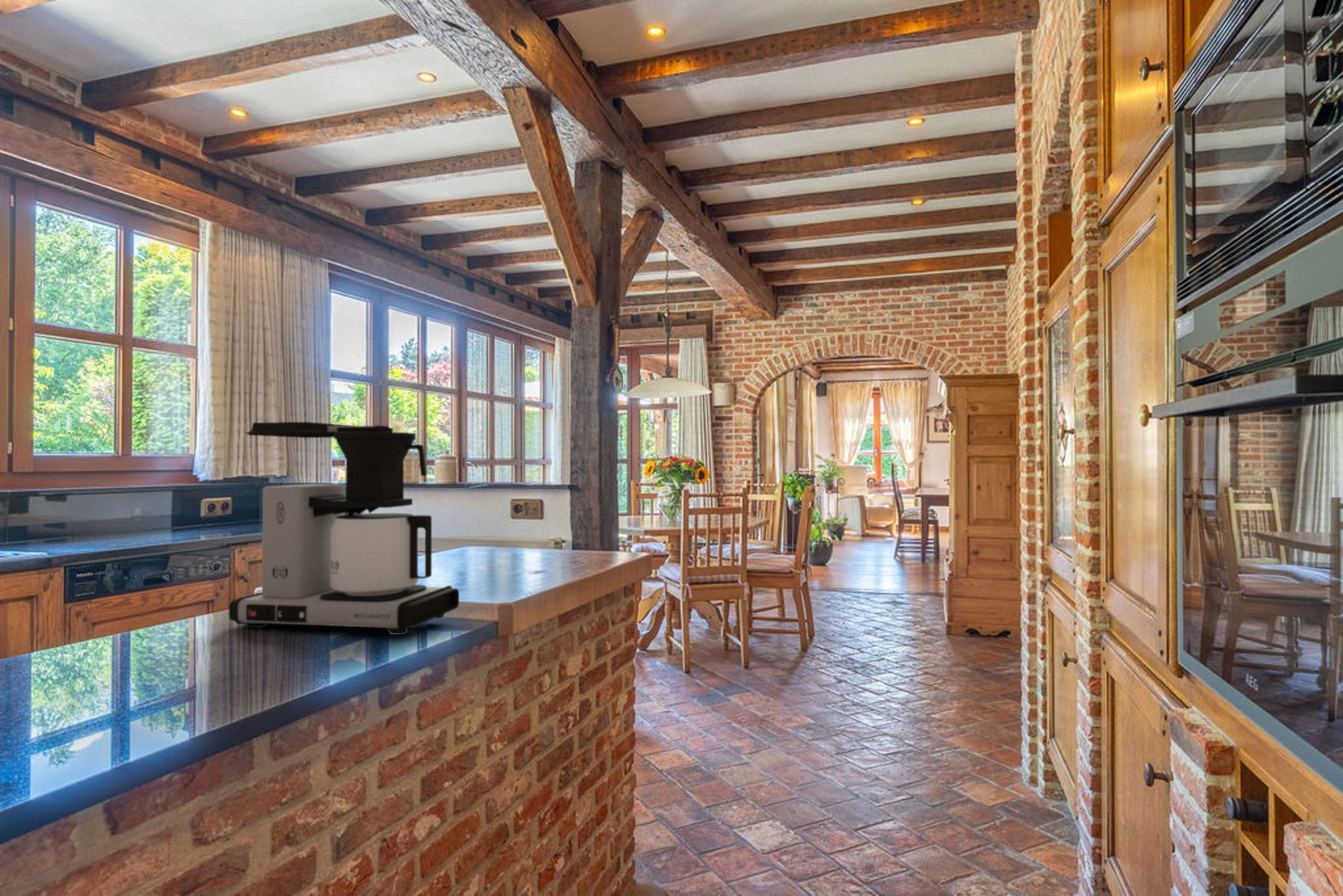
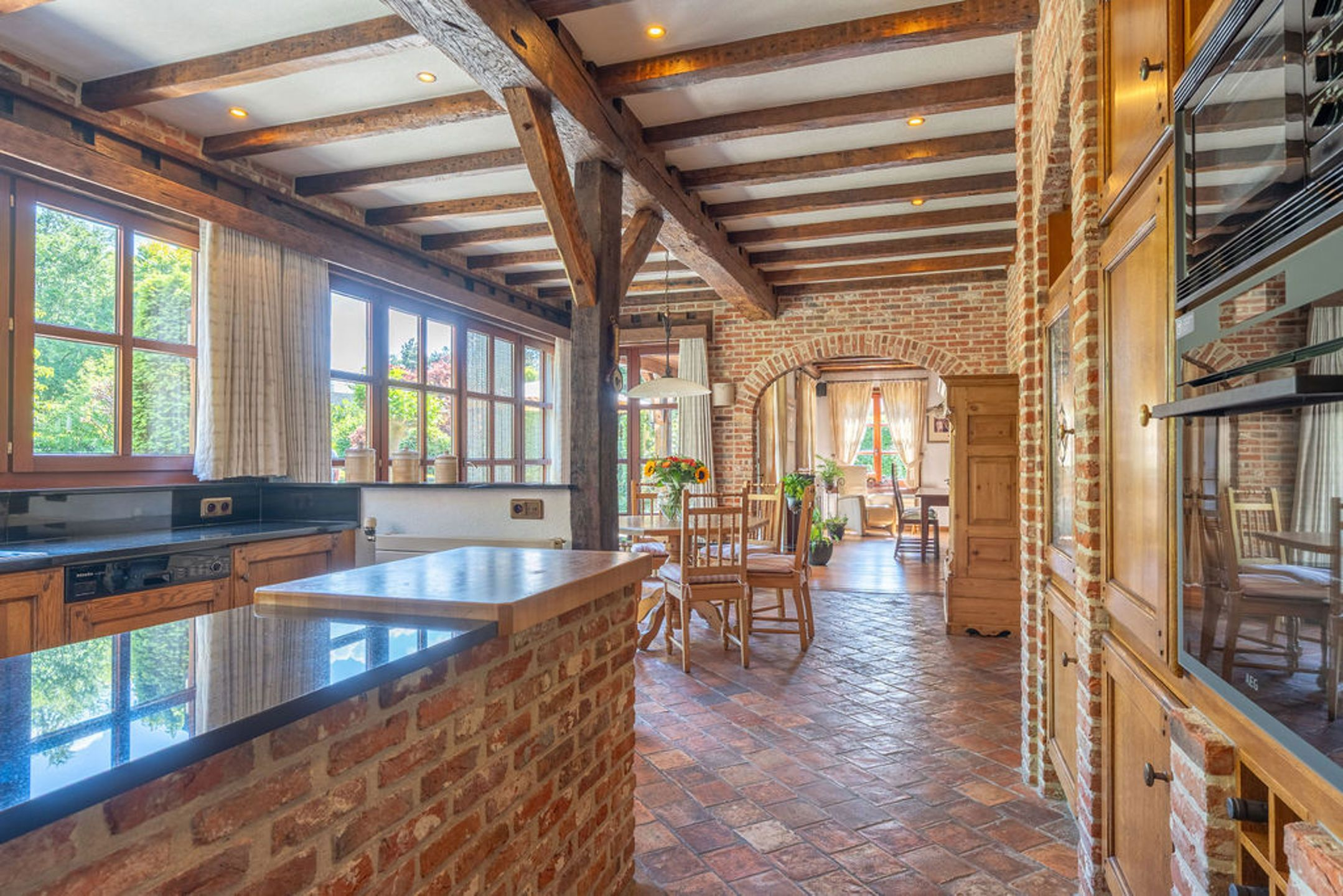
- coffee maker (350, 523)
